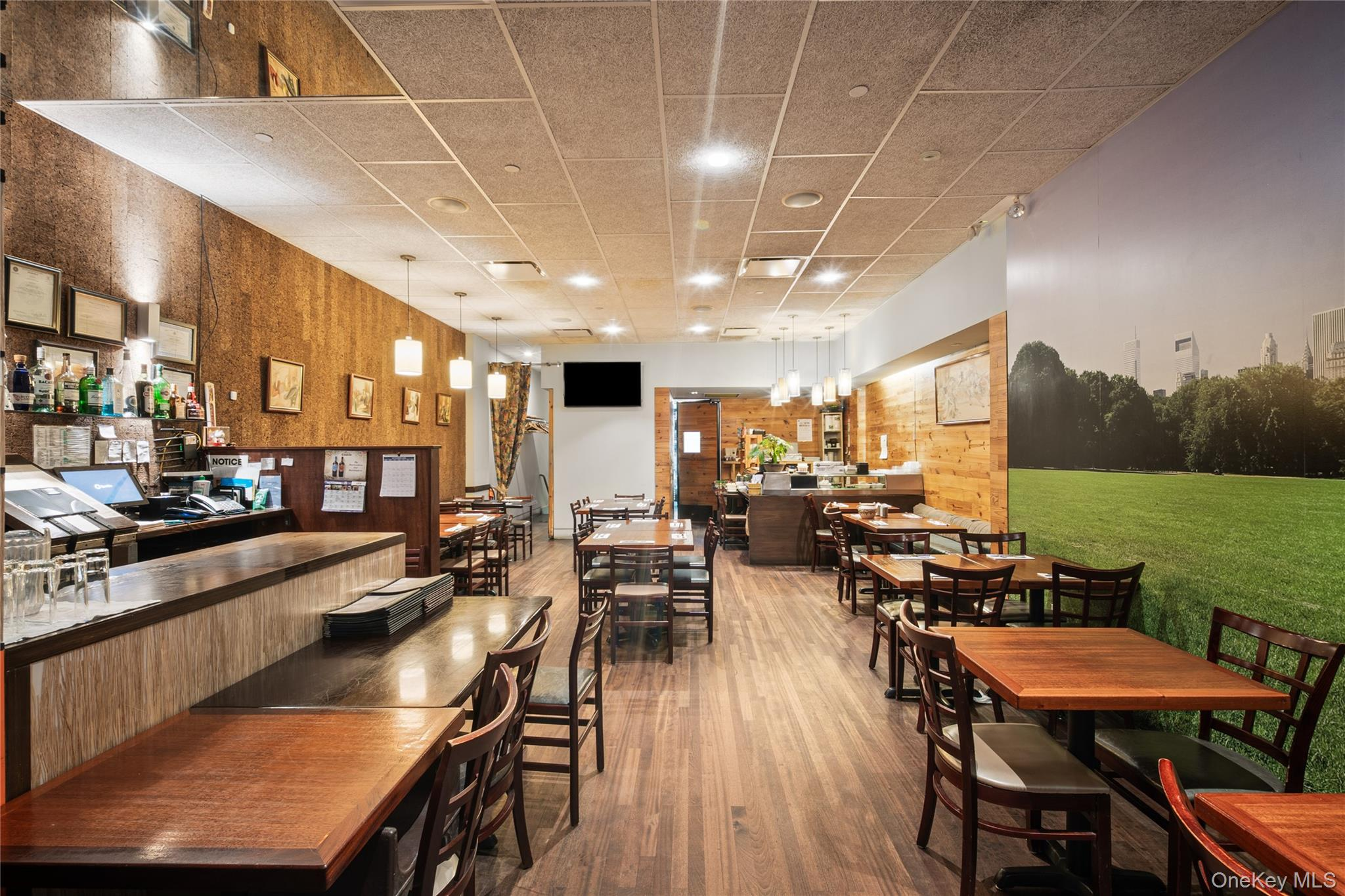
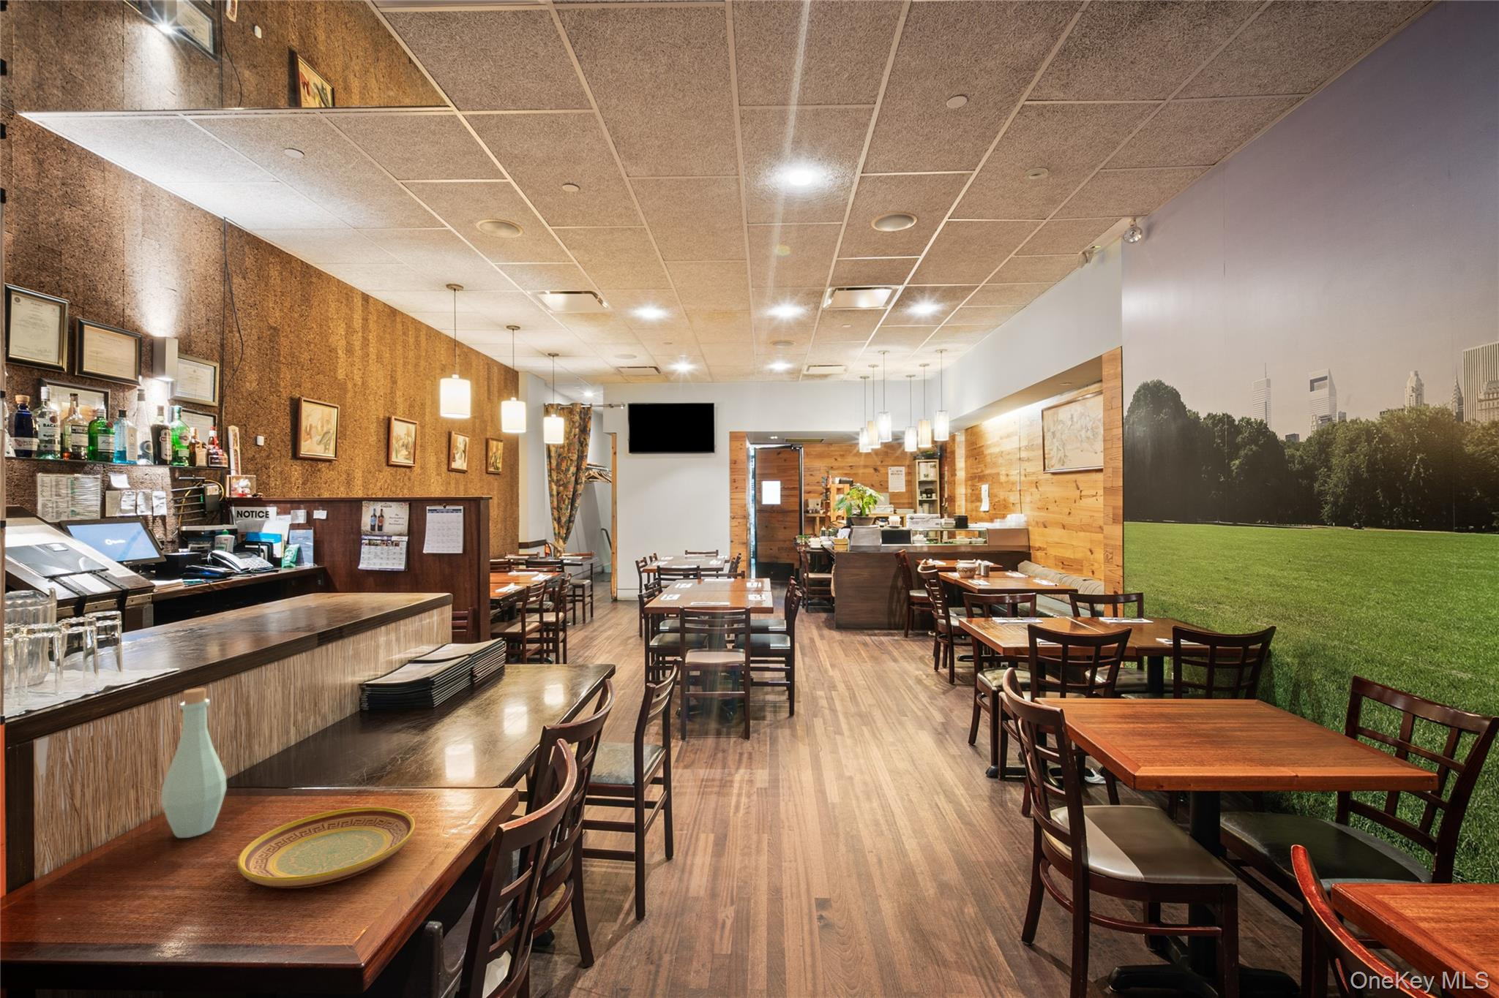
+ plate (331, 848)
+ bottle (195, 761)
